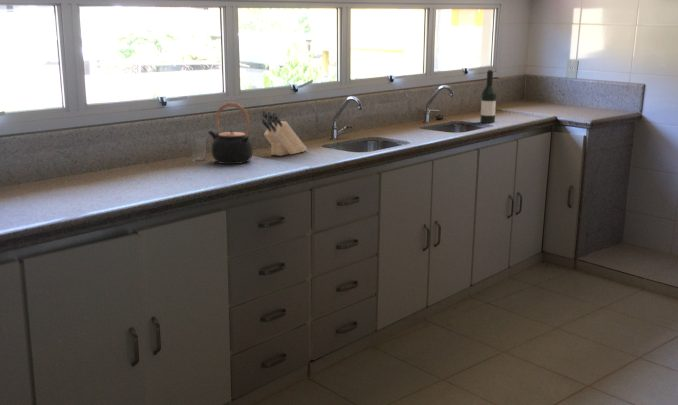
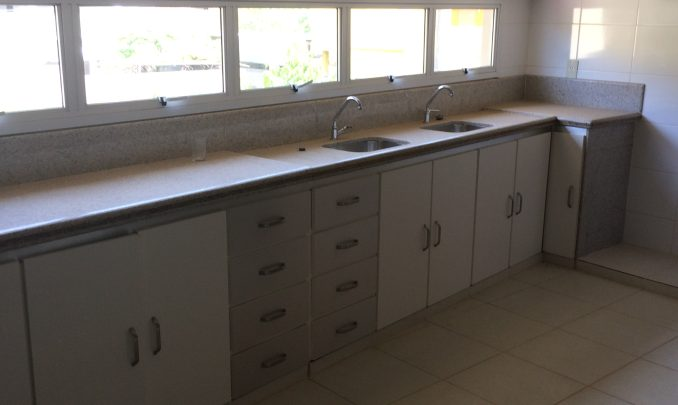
- knife block (283, 131)
- wine bottle (488, 96)
- teapot (228, 132)
